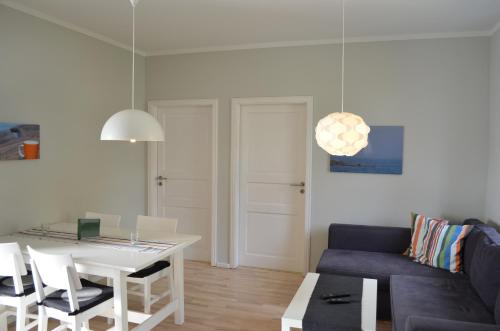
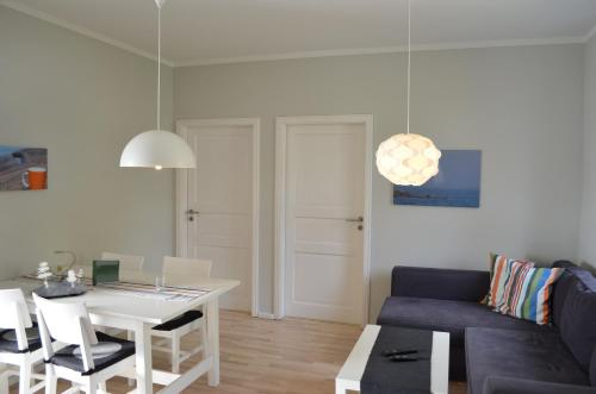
+ plant (61, 270)
